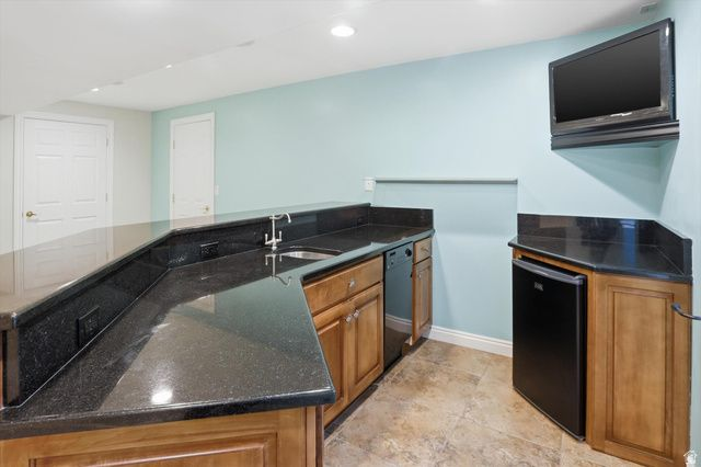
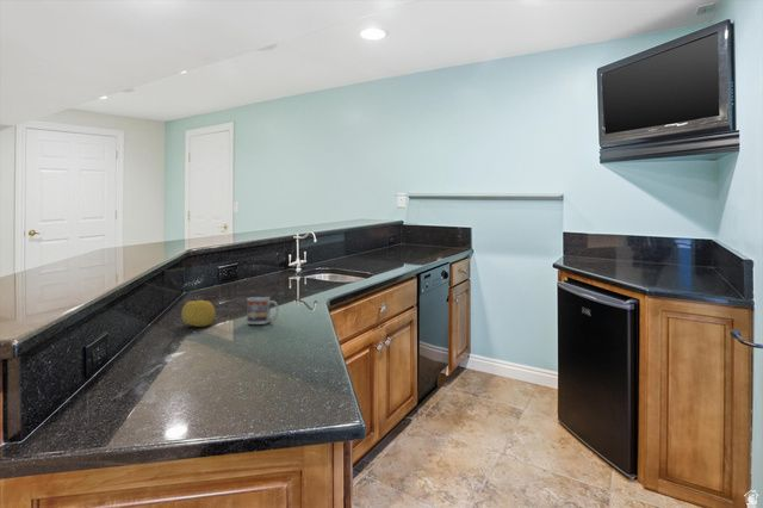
+ cup (262, 310)
+ fruit (198, 312)
